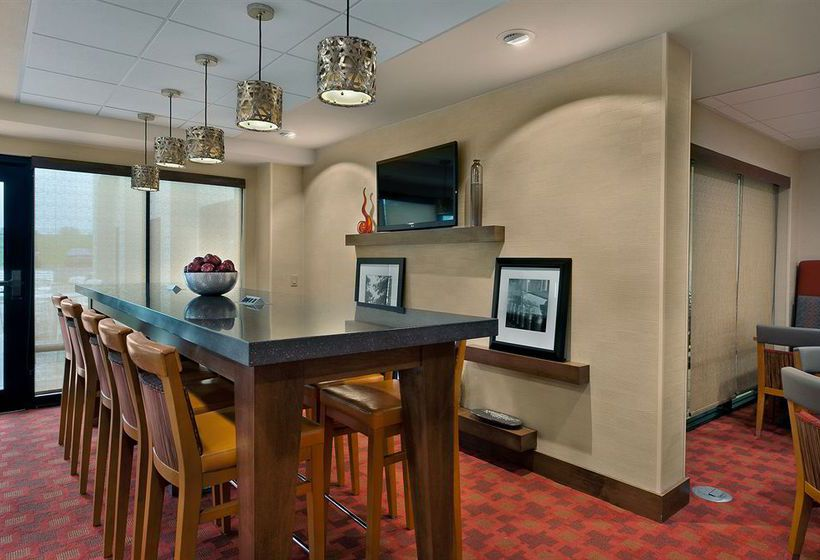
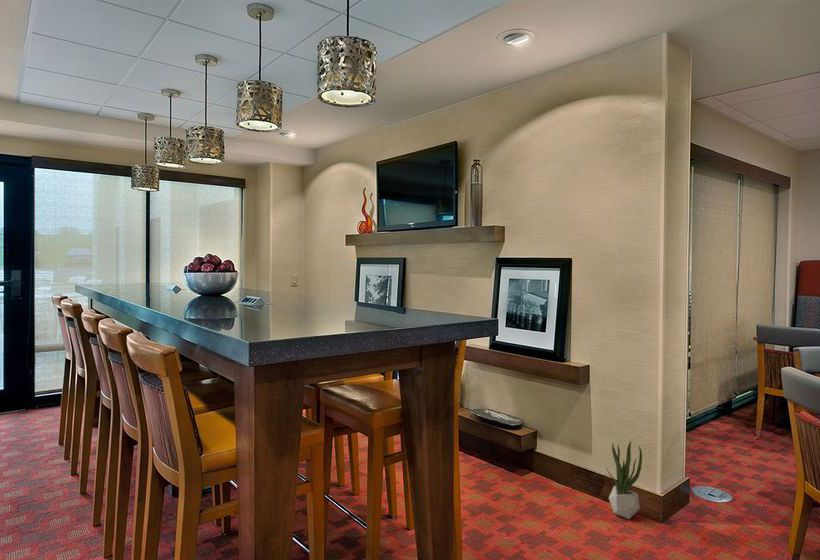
+ potted plant (625, 479)
